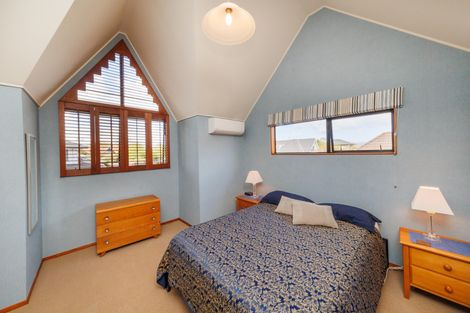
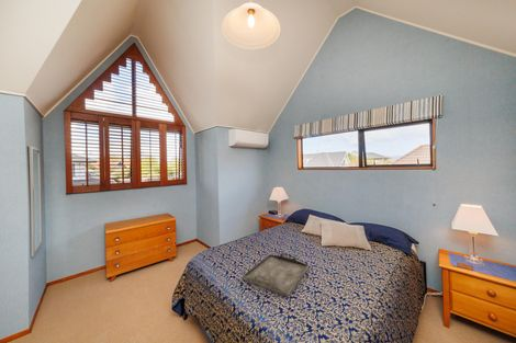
+ serving tray (277, 268)
